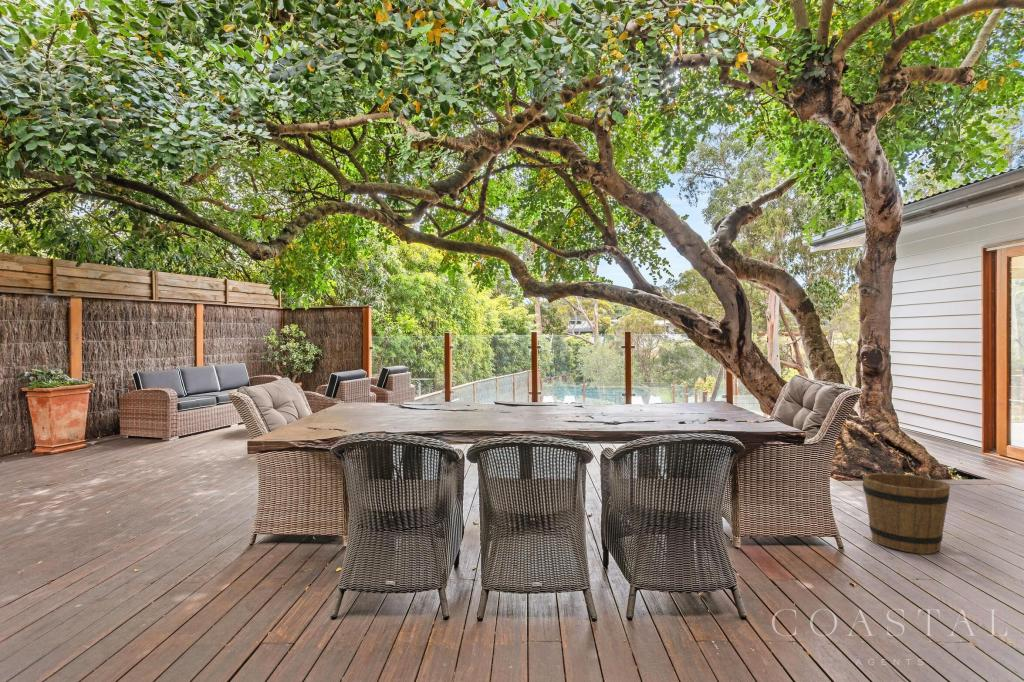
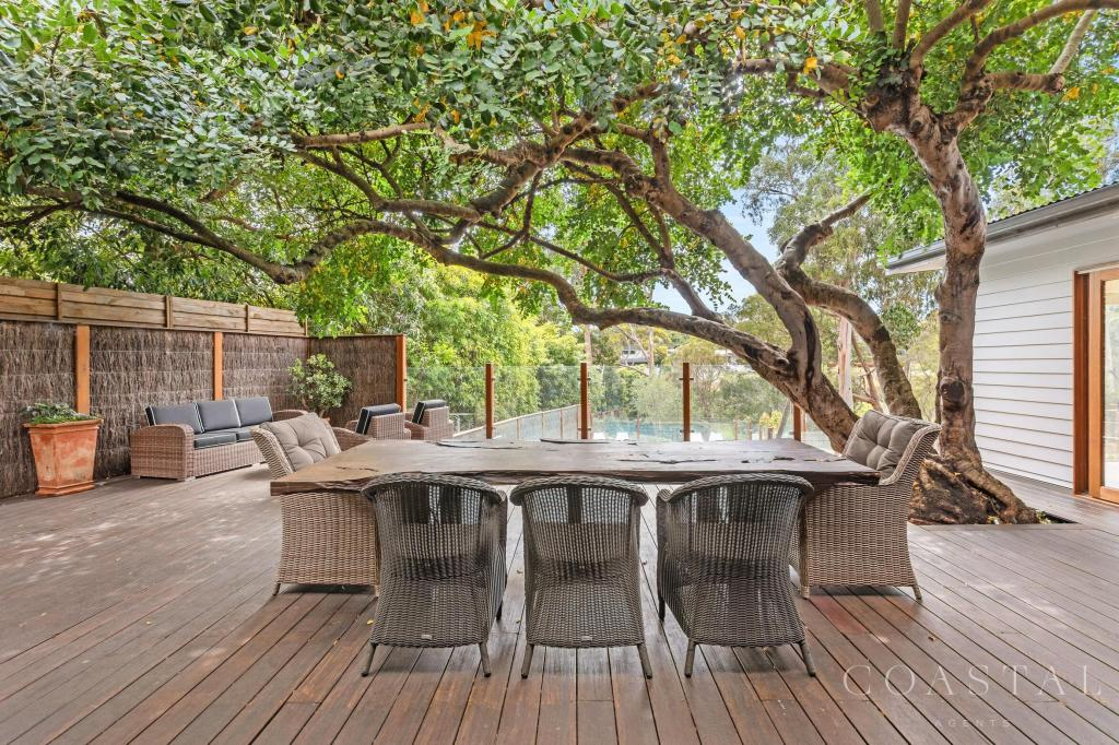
- bucket (904, 511)
